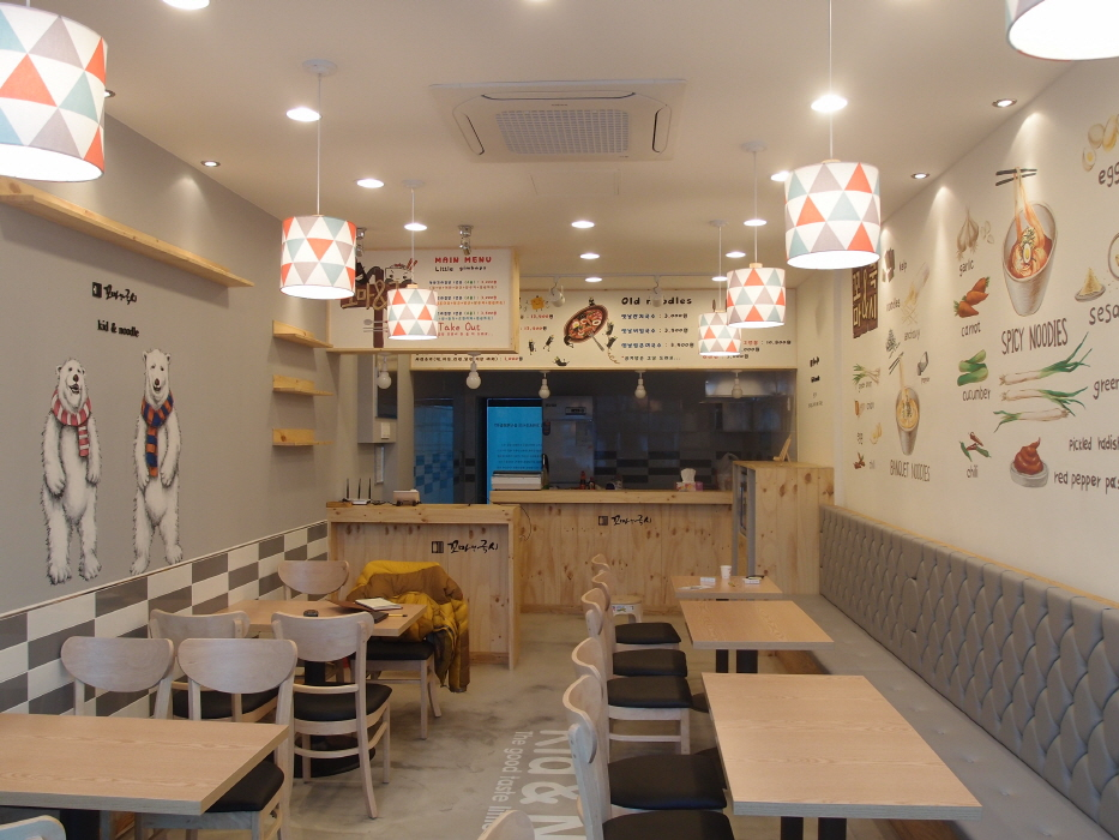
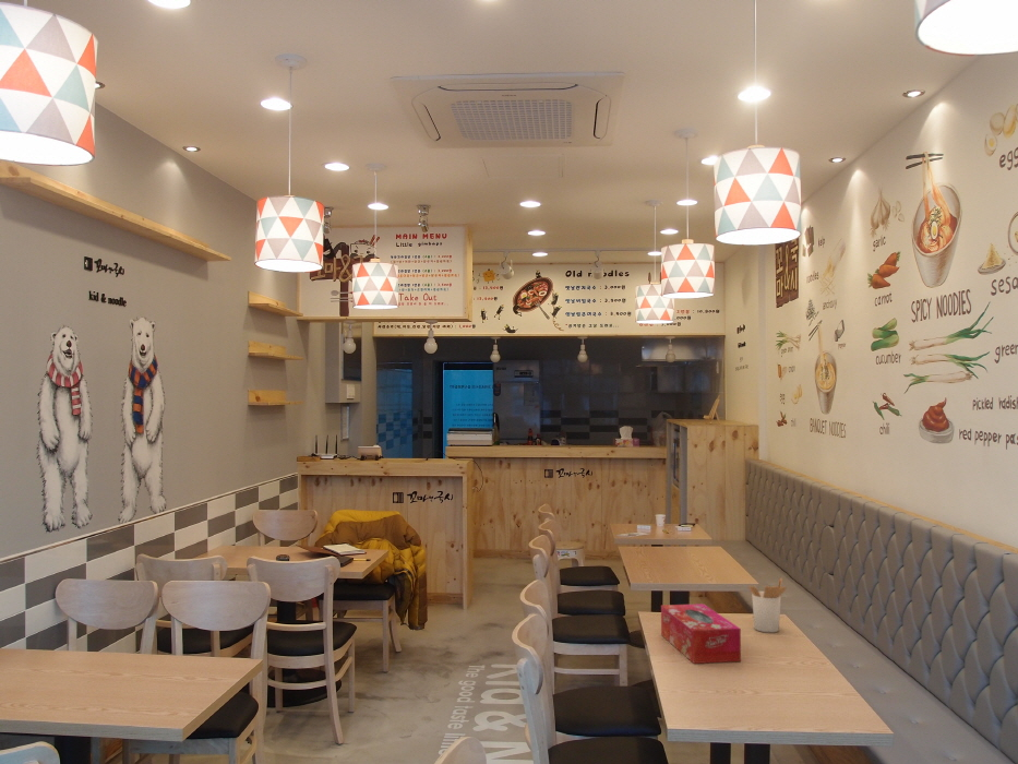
+ tissue box (698, 631)
+ utensil holder (769, 605)
